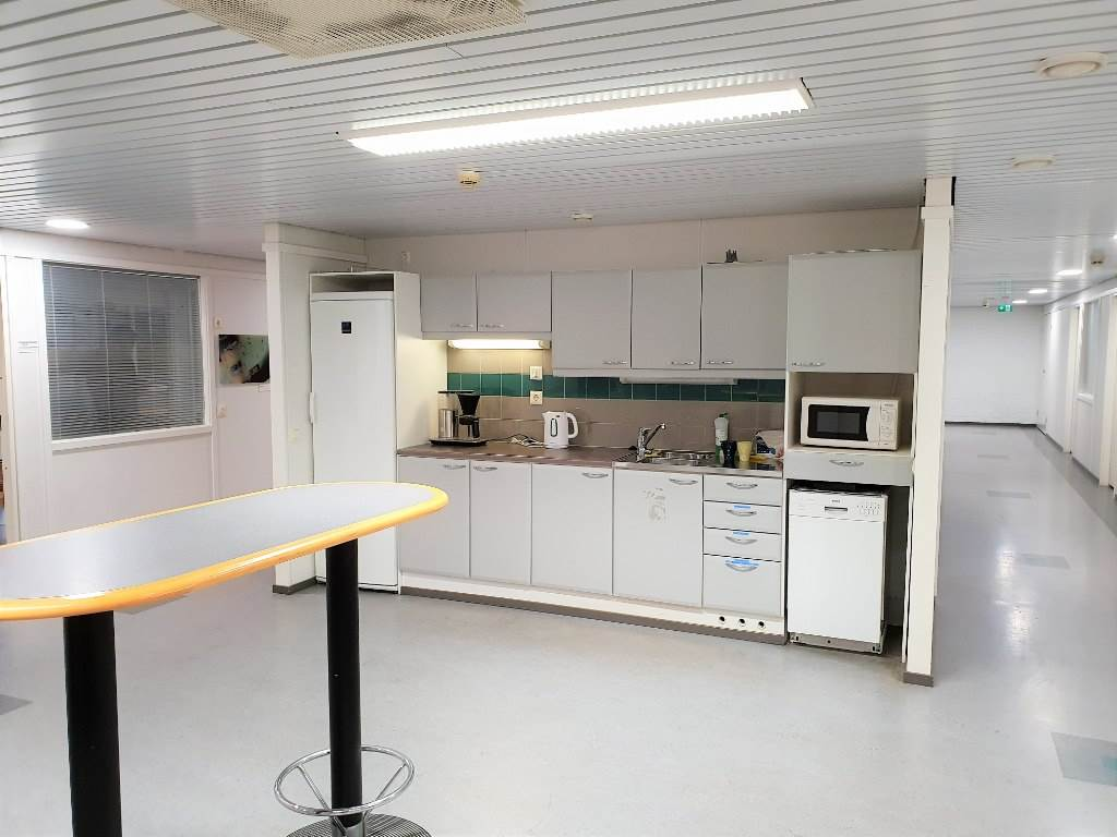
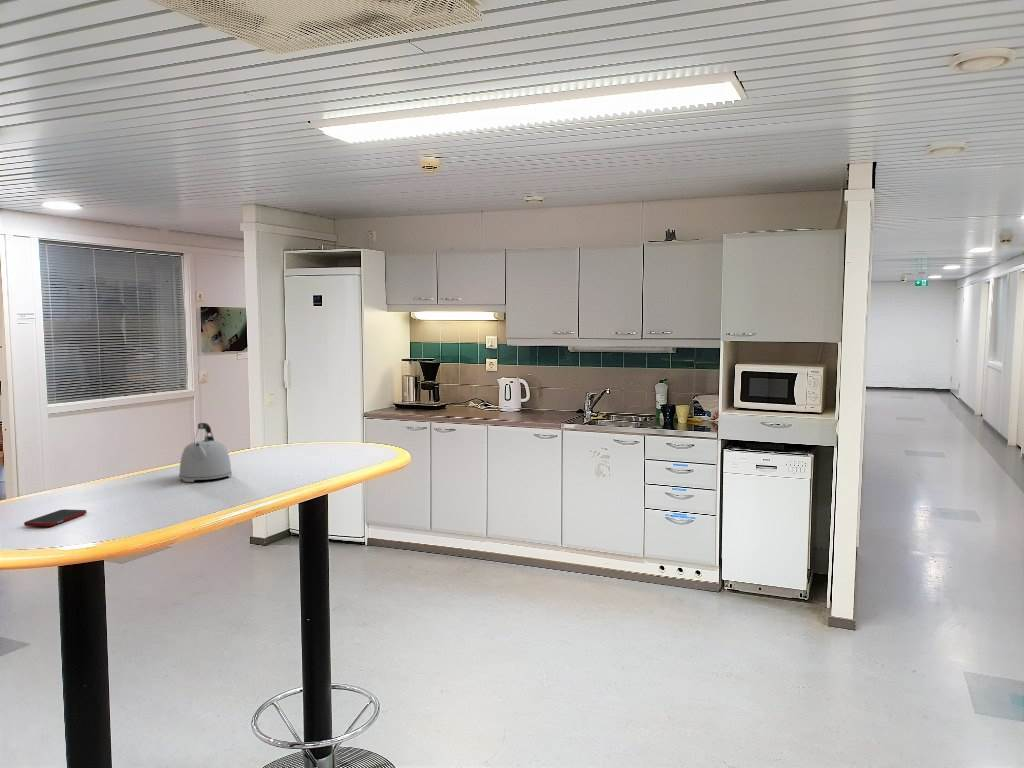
+ cell phone (56, 517)
+ kettle (204, 449)
